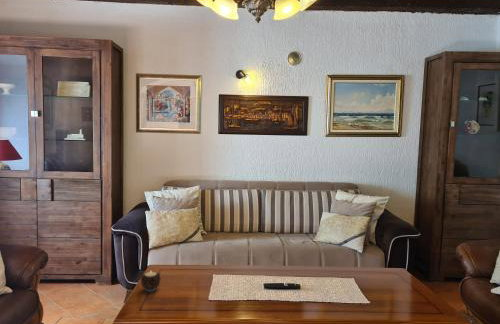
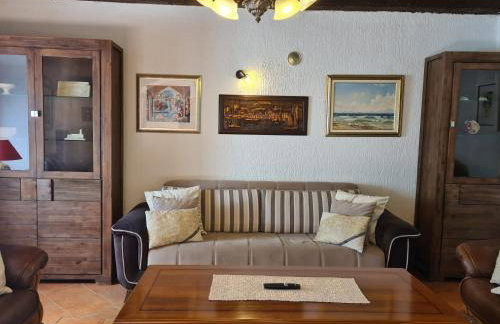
- candle (150, 279)
